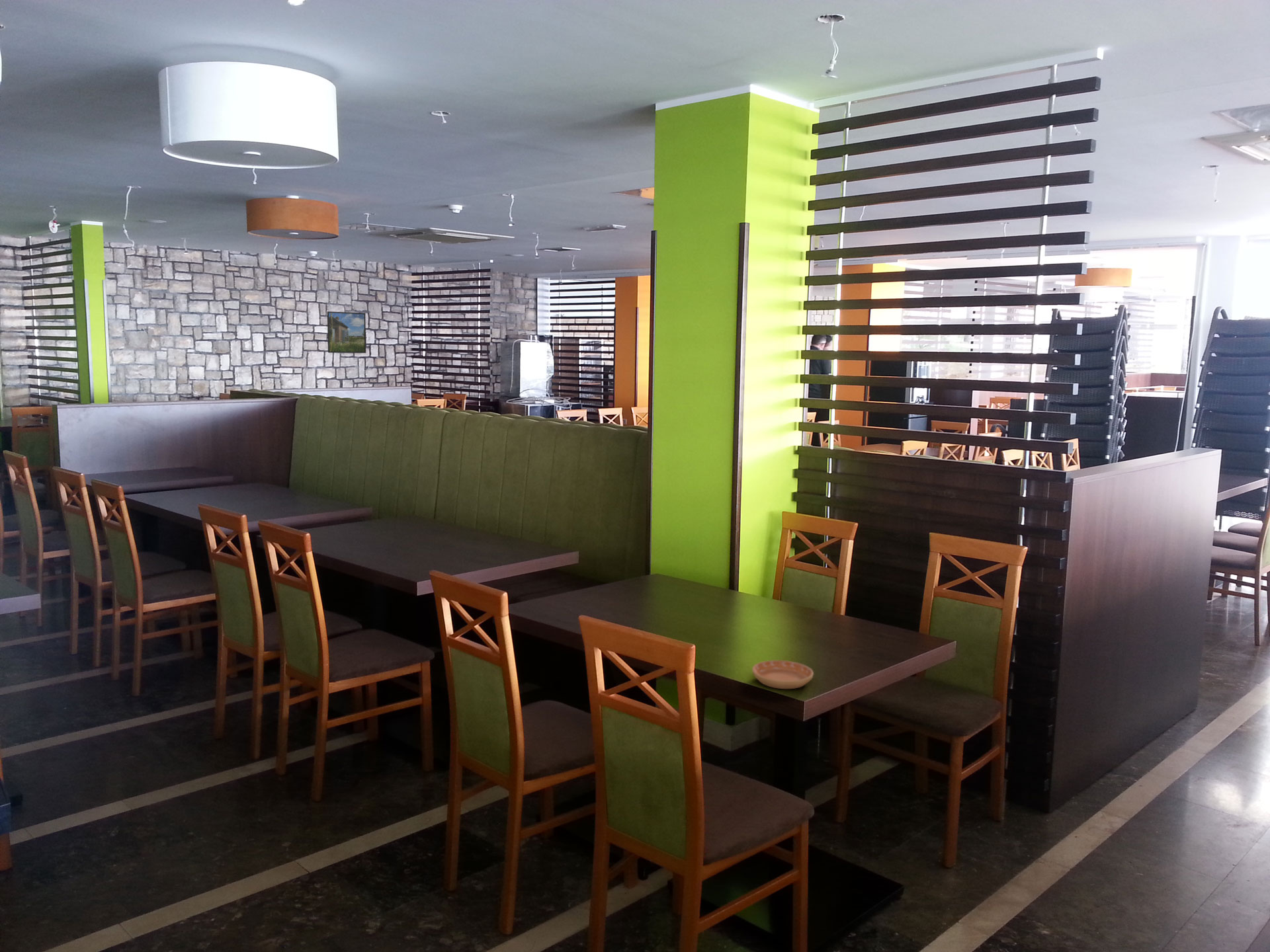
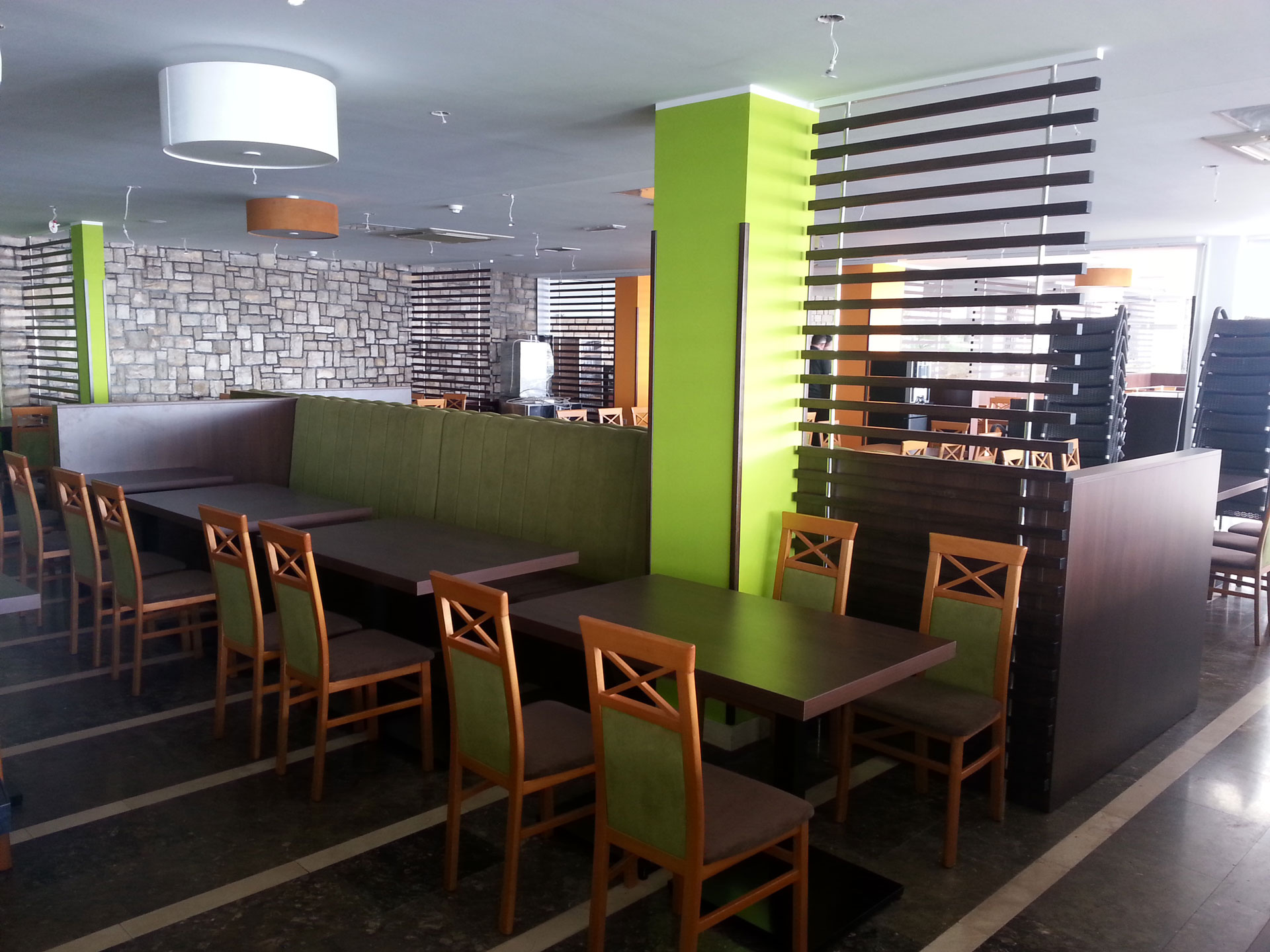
- saucer (782, 675)
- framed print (347, 333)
